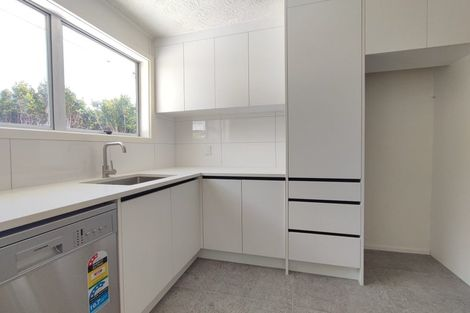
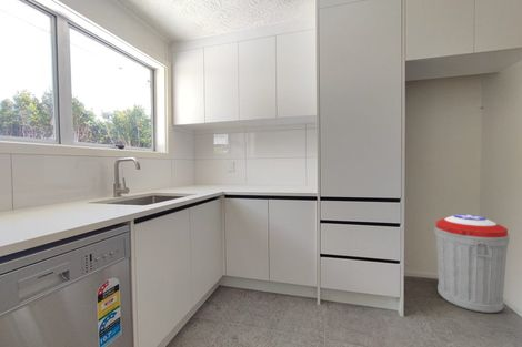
+ trash can (469, 257)
